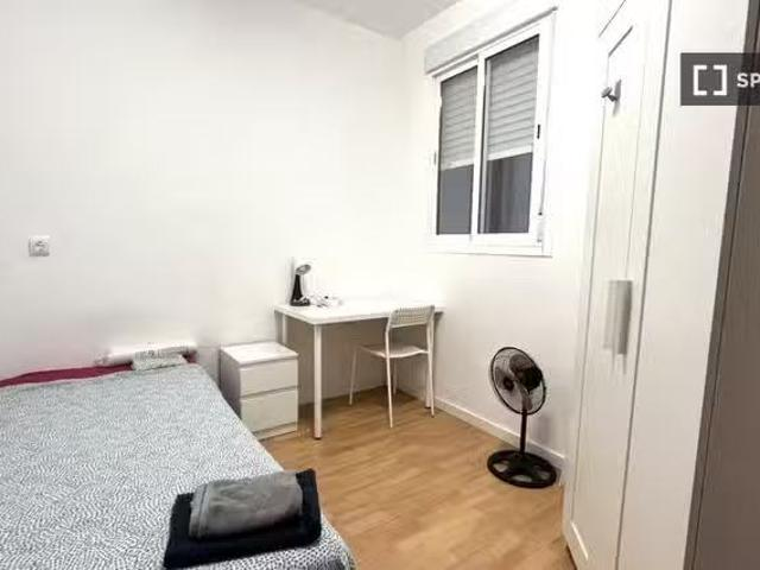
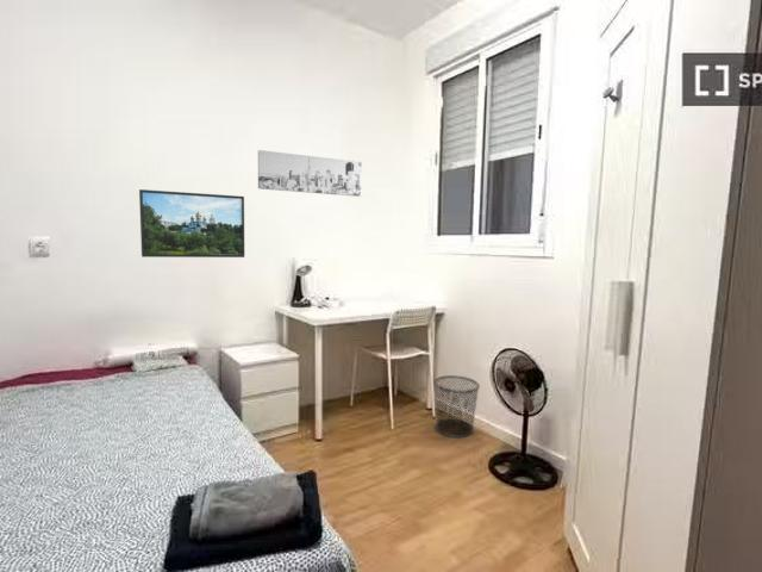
+ waste bin (455, 405)
+ wall art (312, 174)
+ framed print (194, 225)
